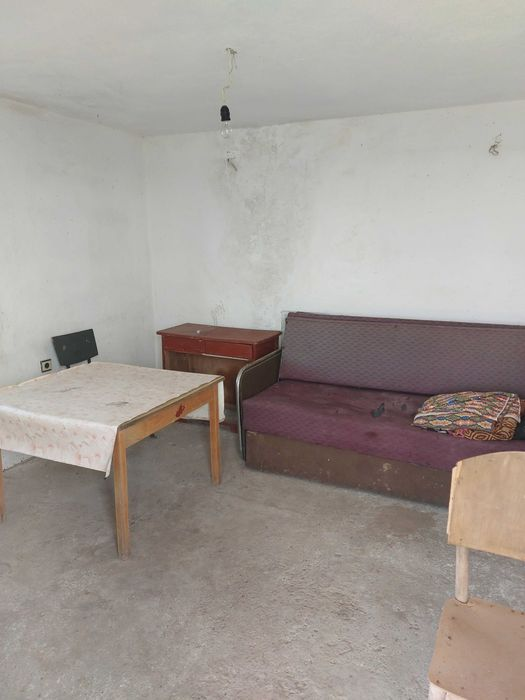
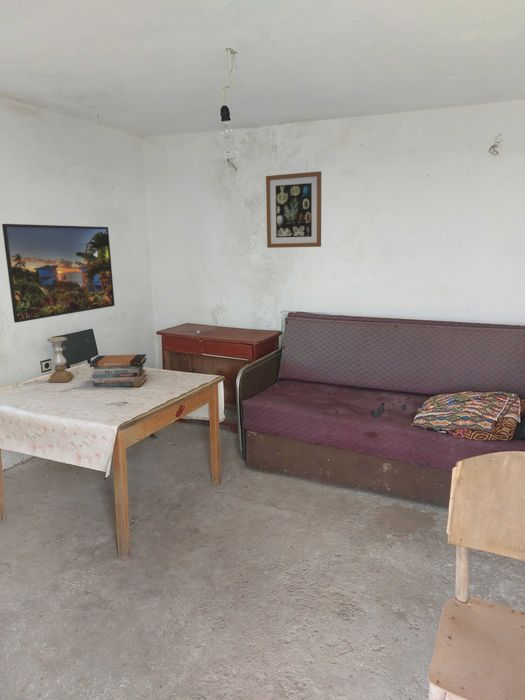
+ candle holder (59, 359)
+ book stack (119, 370)
+ wall art (293, 211)
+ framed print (65, 270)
